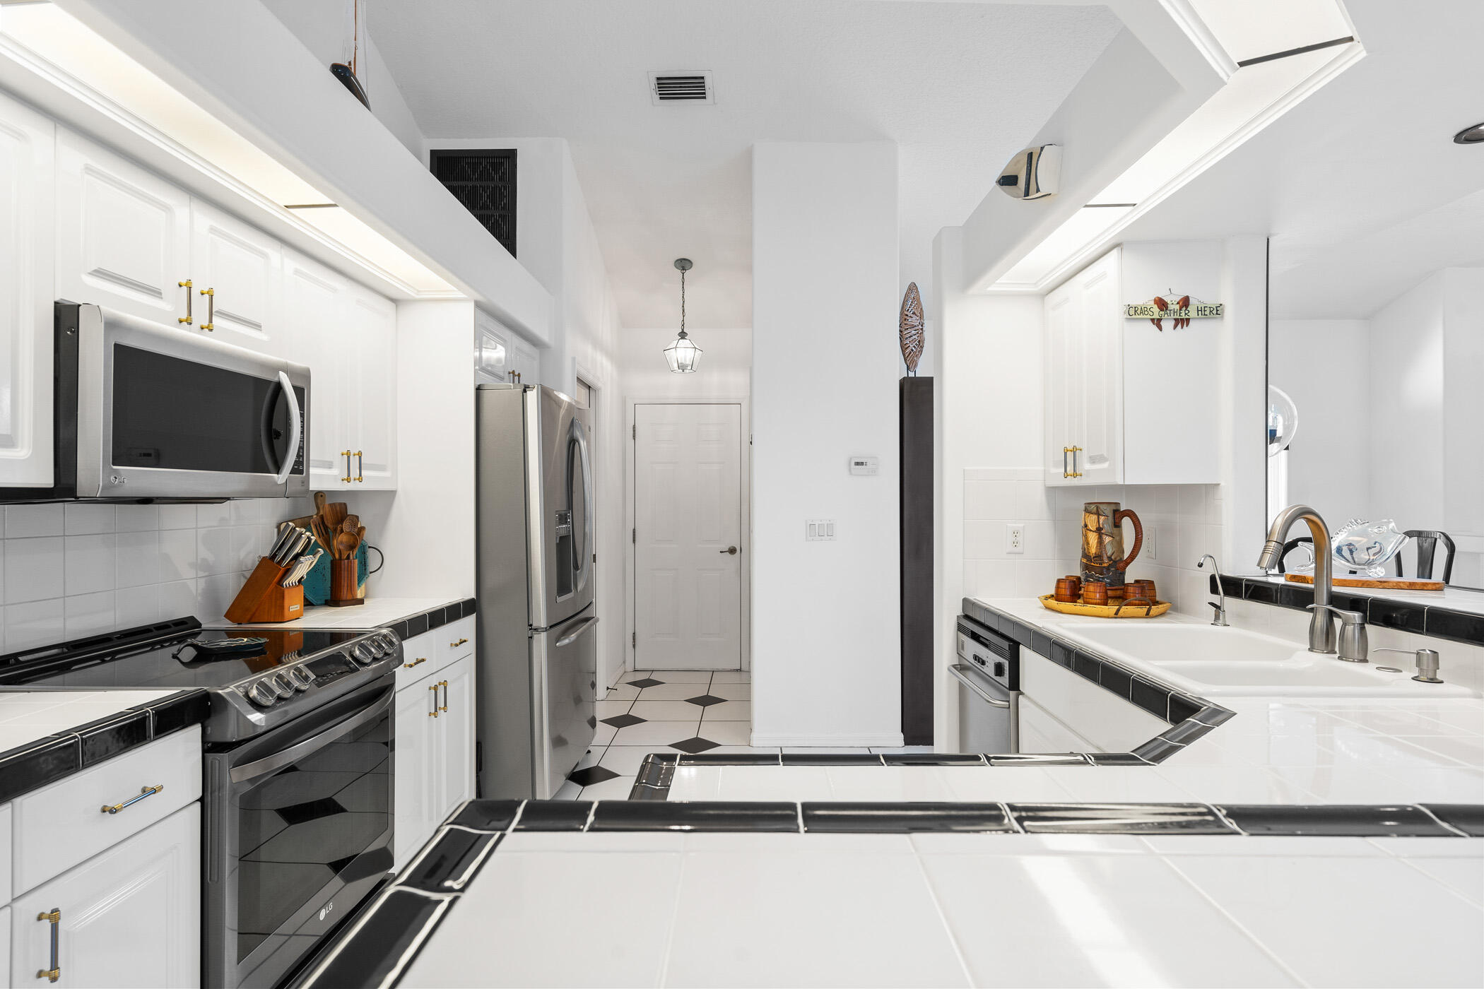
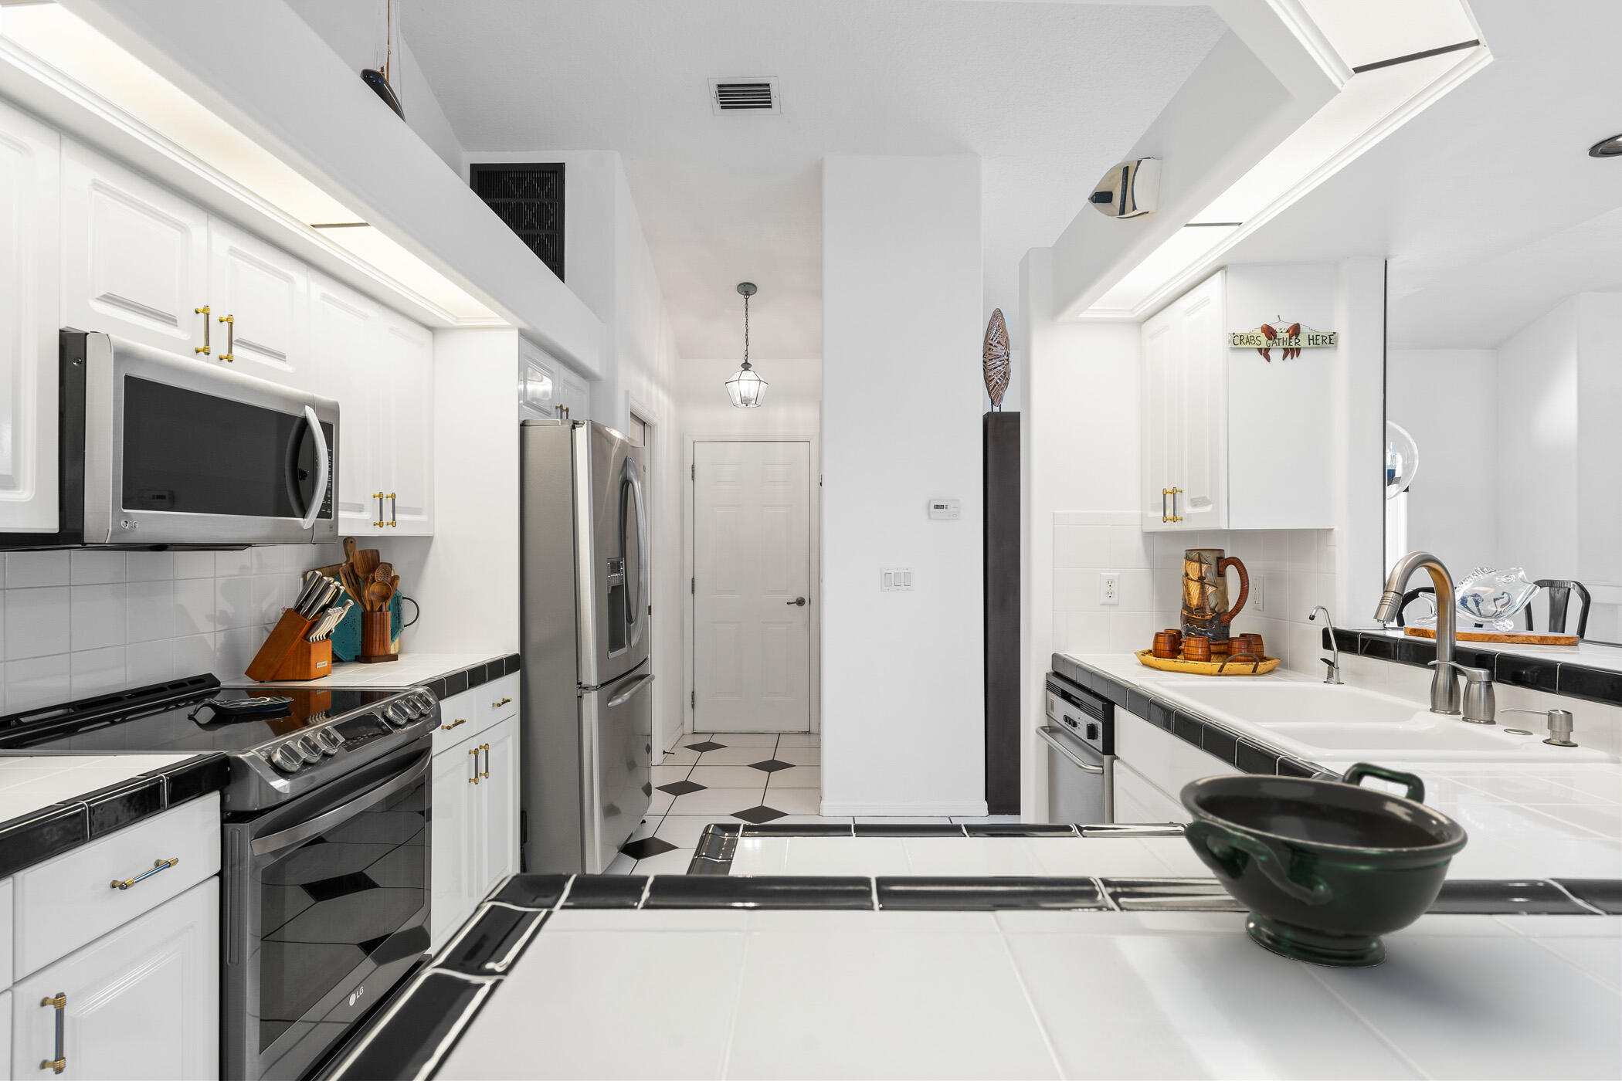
+ bowl (1314, 865)
